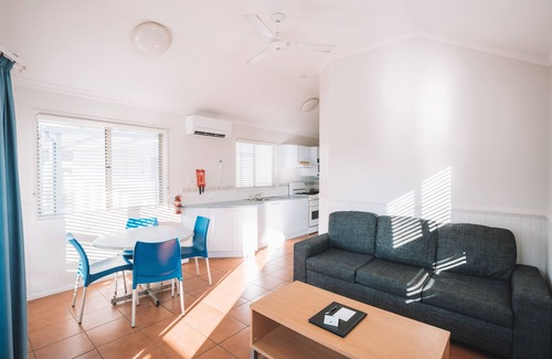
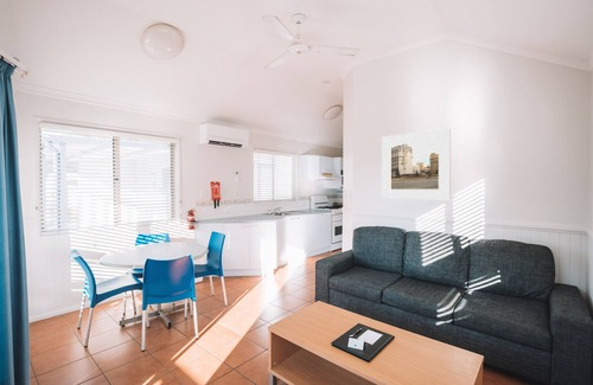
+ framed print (413, 166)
